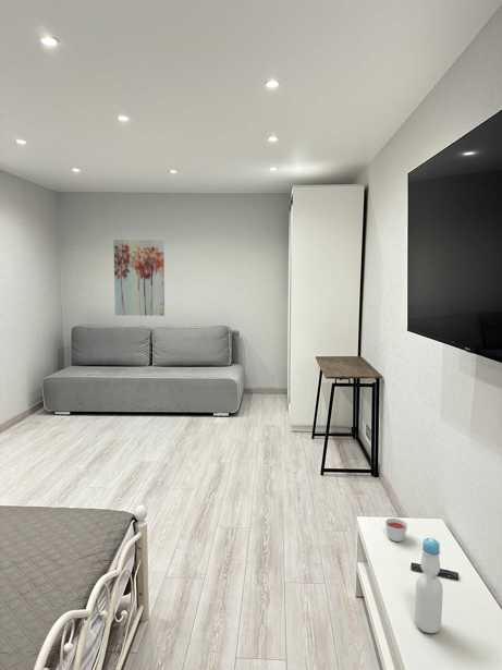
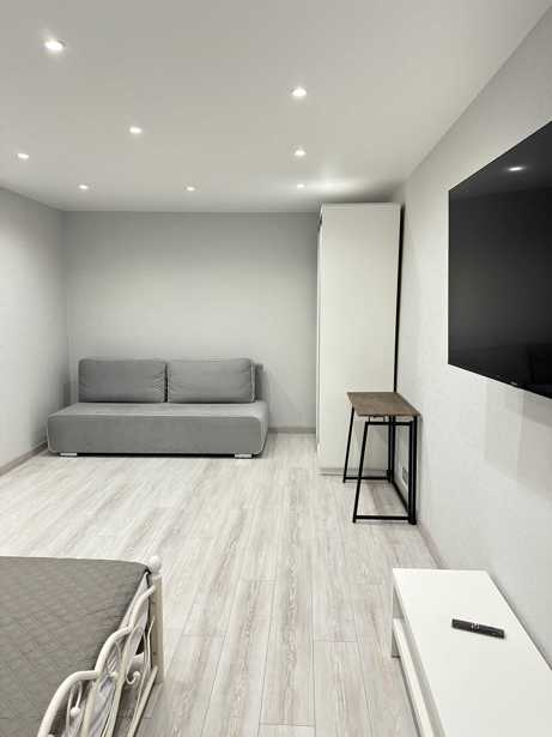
- candle (395, 529)
- wall art (138, 278)
- bottle (429, 583)
